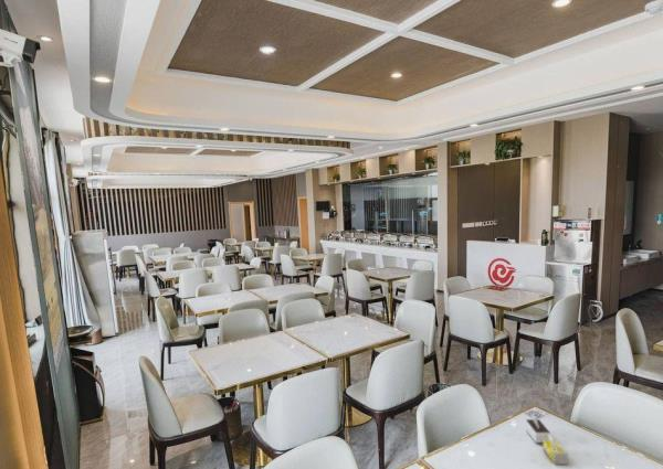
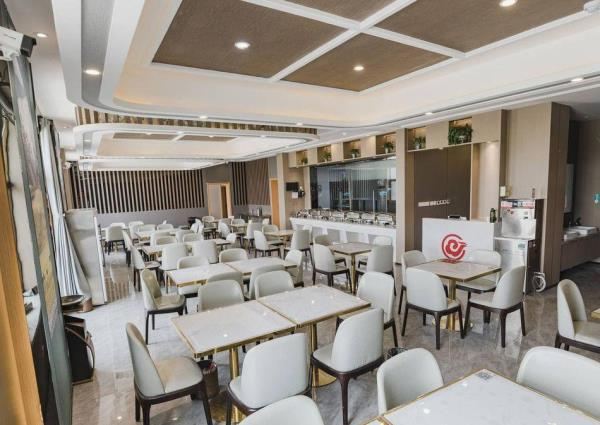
- tissue box (546, 436)
